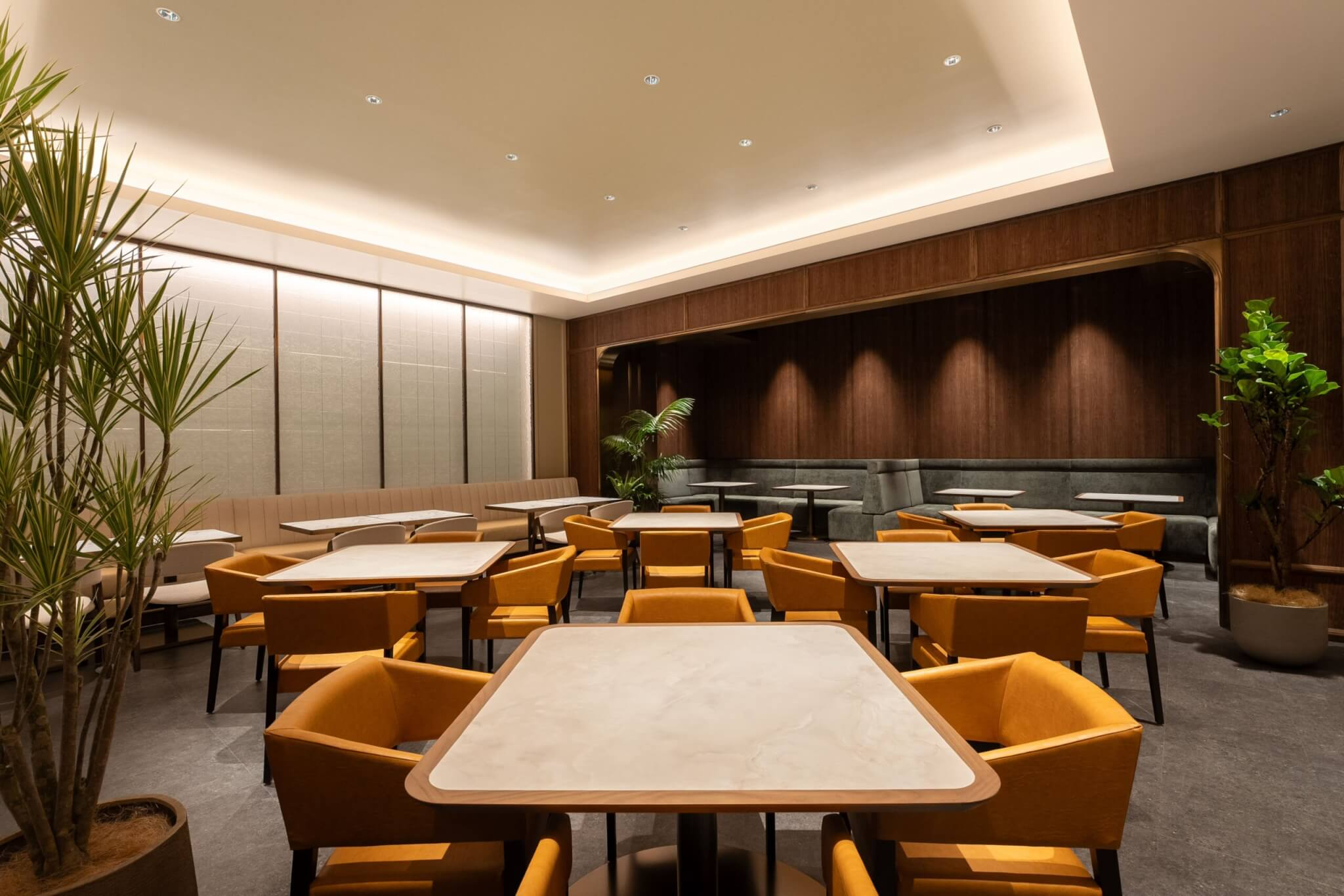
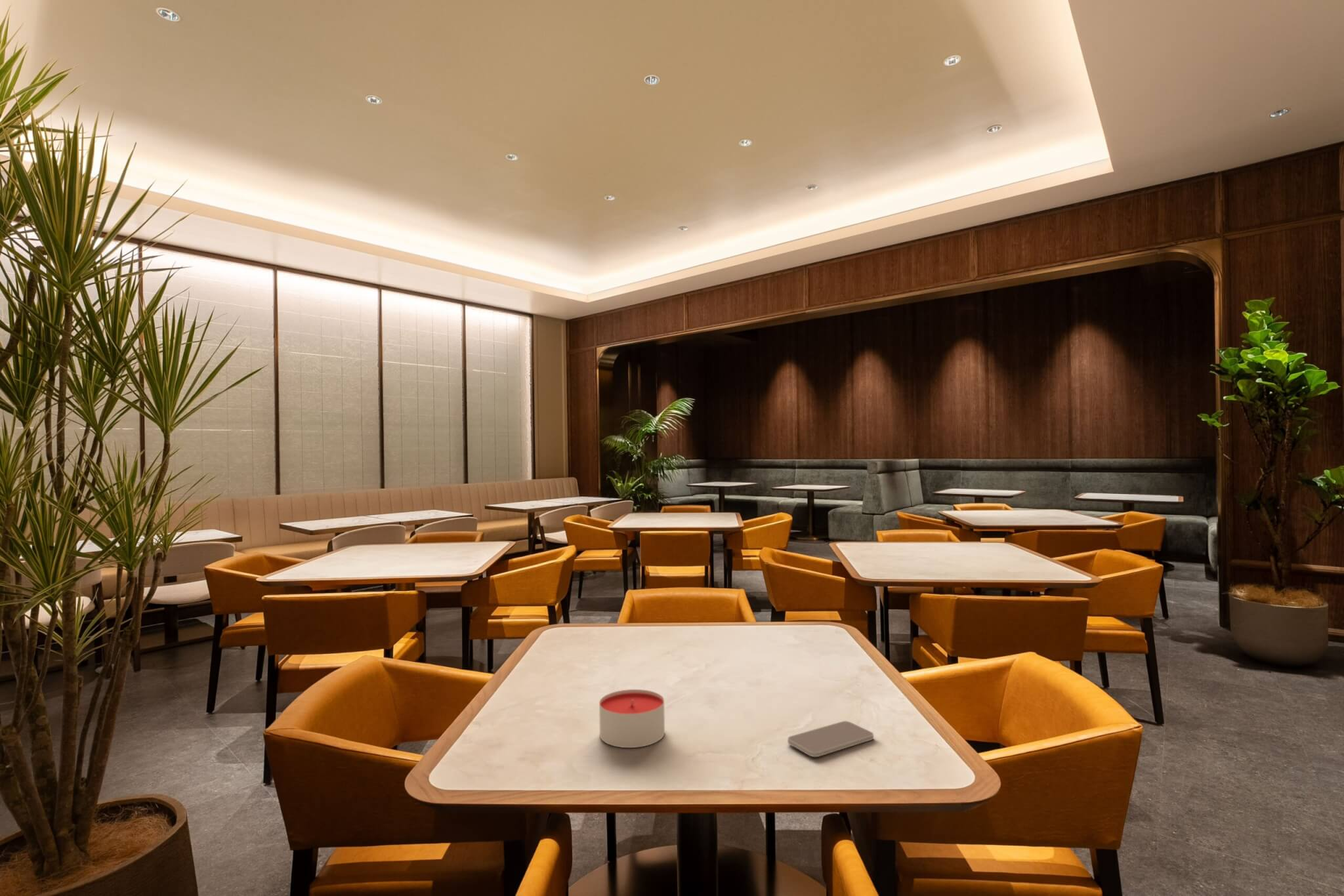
+ smartphone (831, 738)
+ candle (632, 716)
